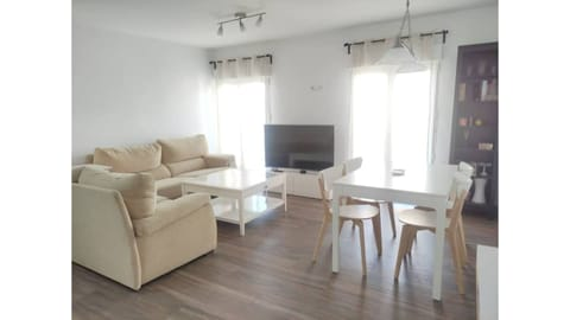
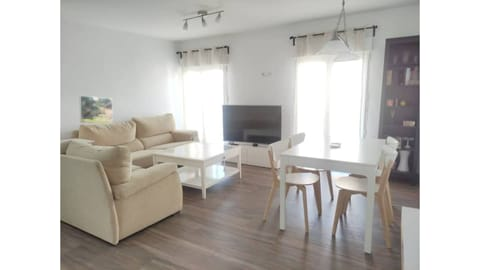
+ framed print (96, 110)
